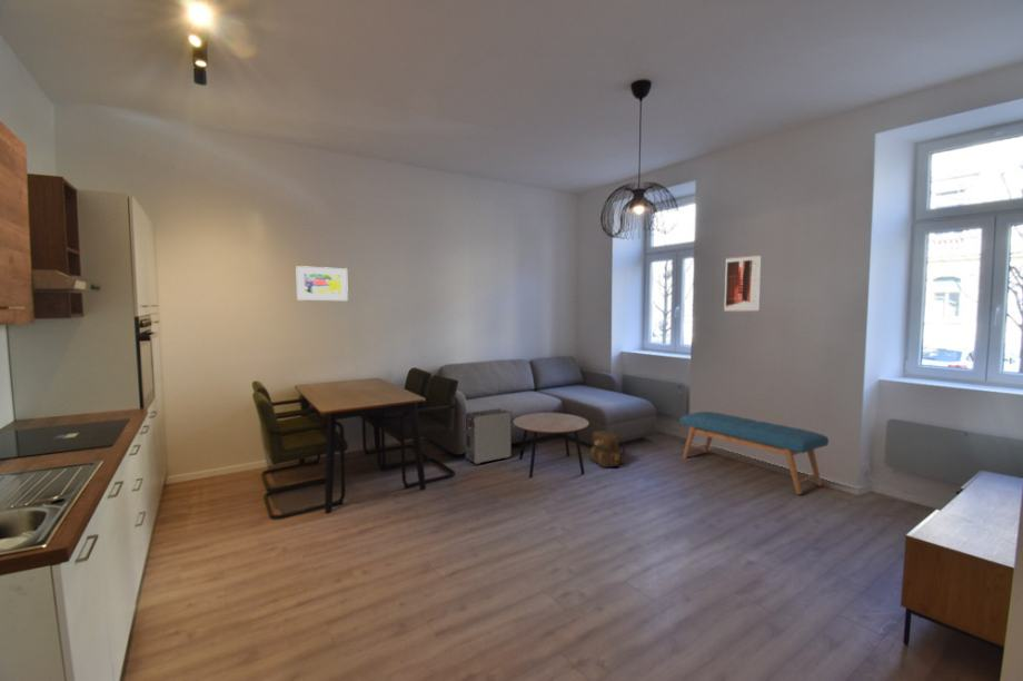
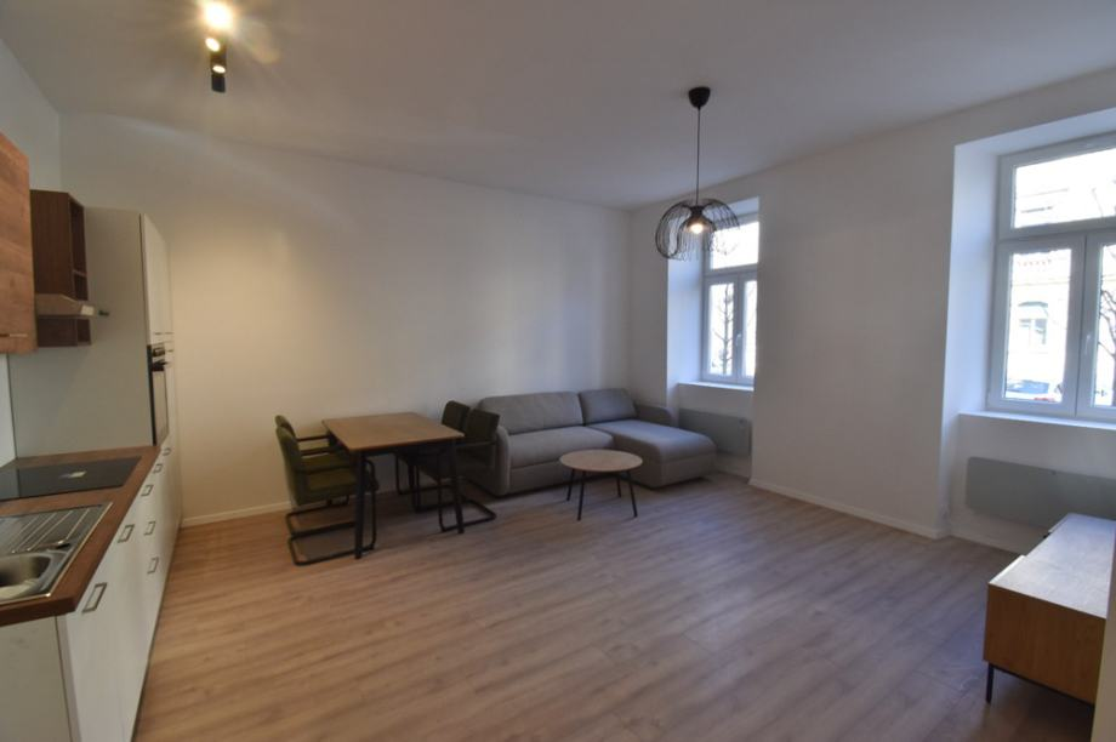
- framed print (322, 284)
- wall art (742, 284)
- backpack (607, 448)
- bench (746, 445)
- speaker (488, 435)
